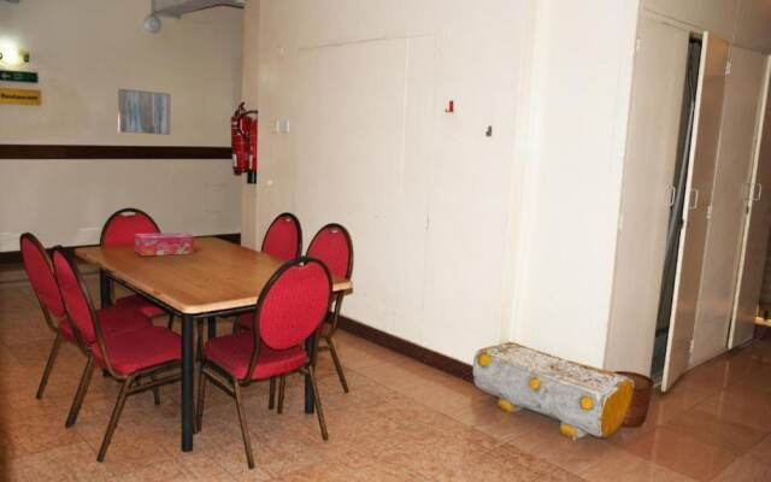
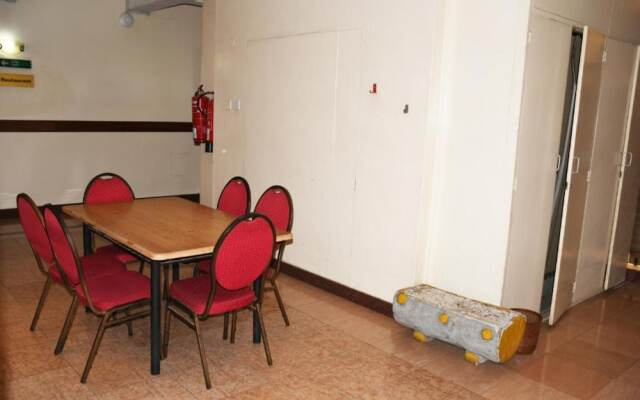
- tissue box (164, 243)
- wall art (145, 112)
